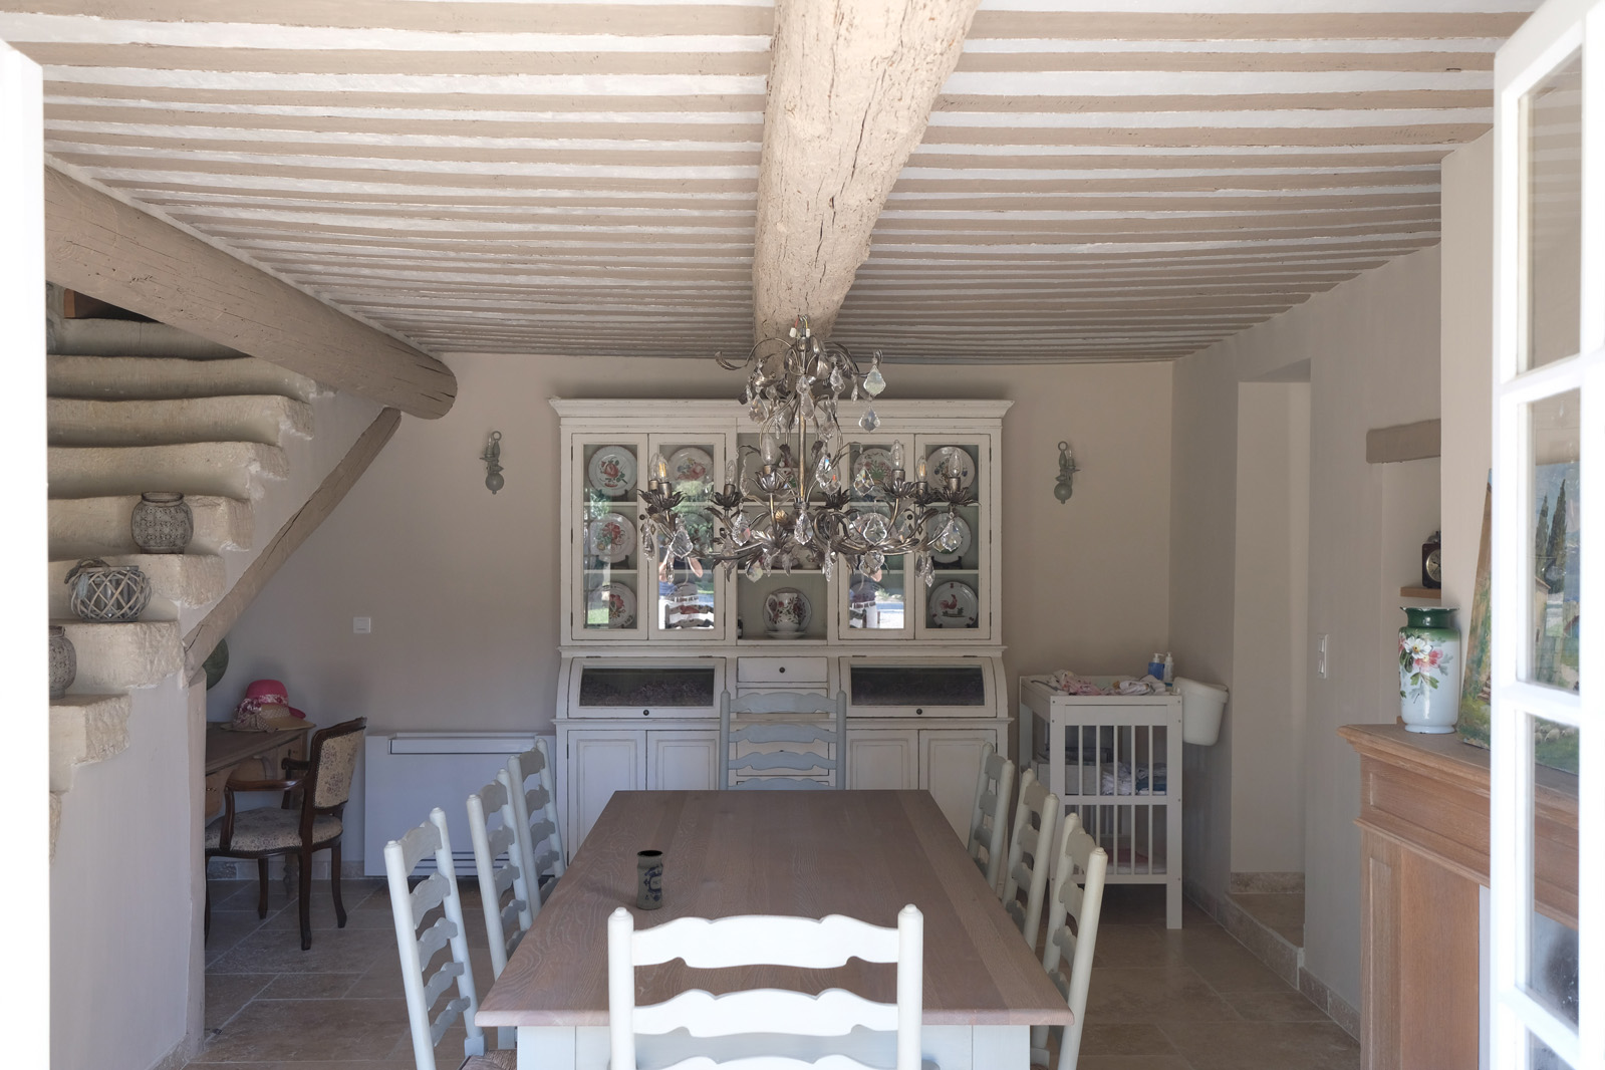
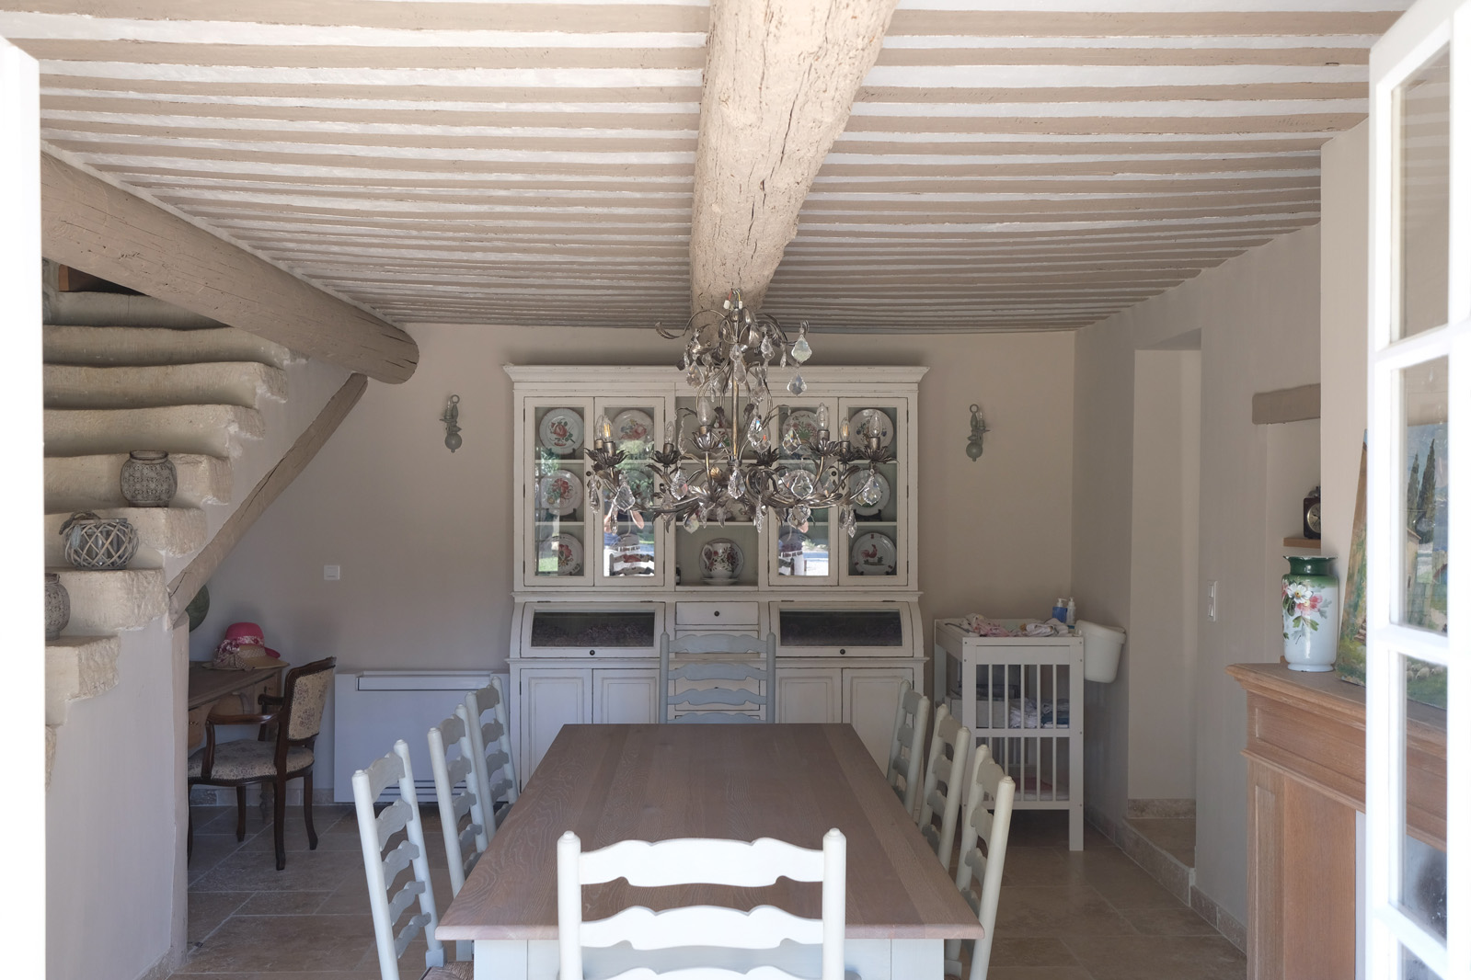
- jar (650, 879)
